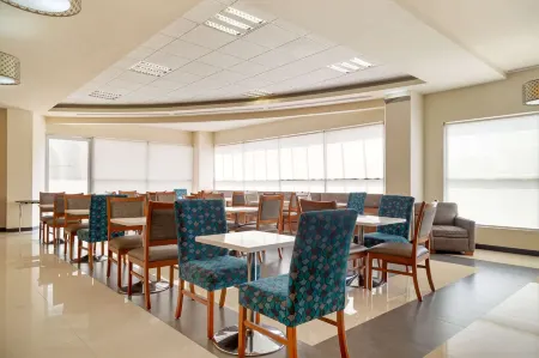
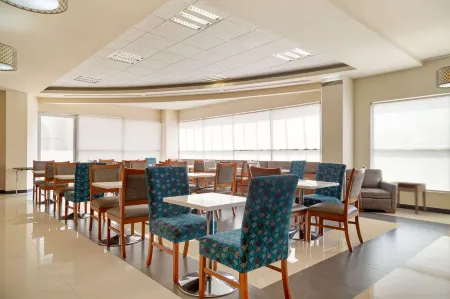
+ side table (406, 191)
